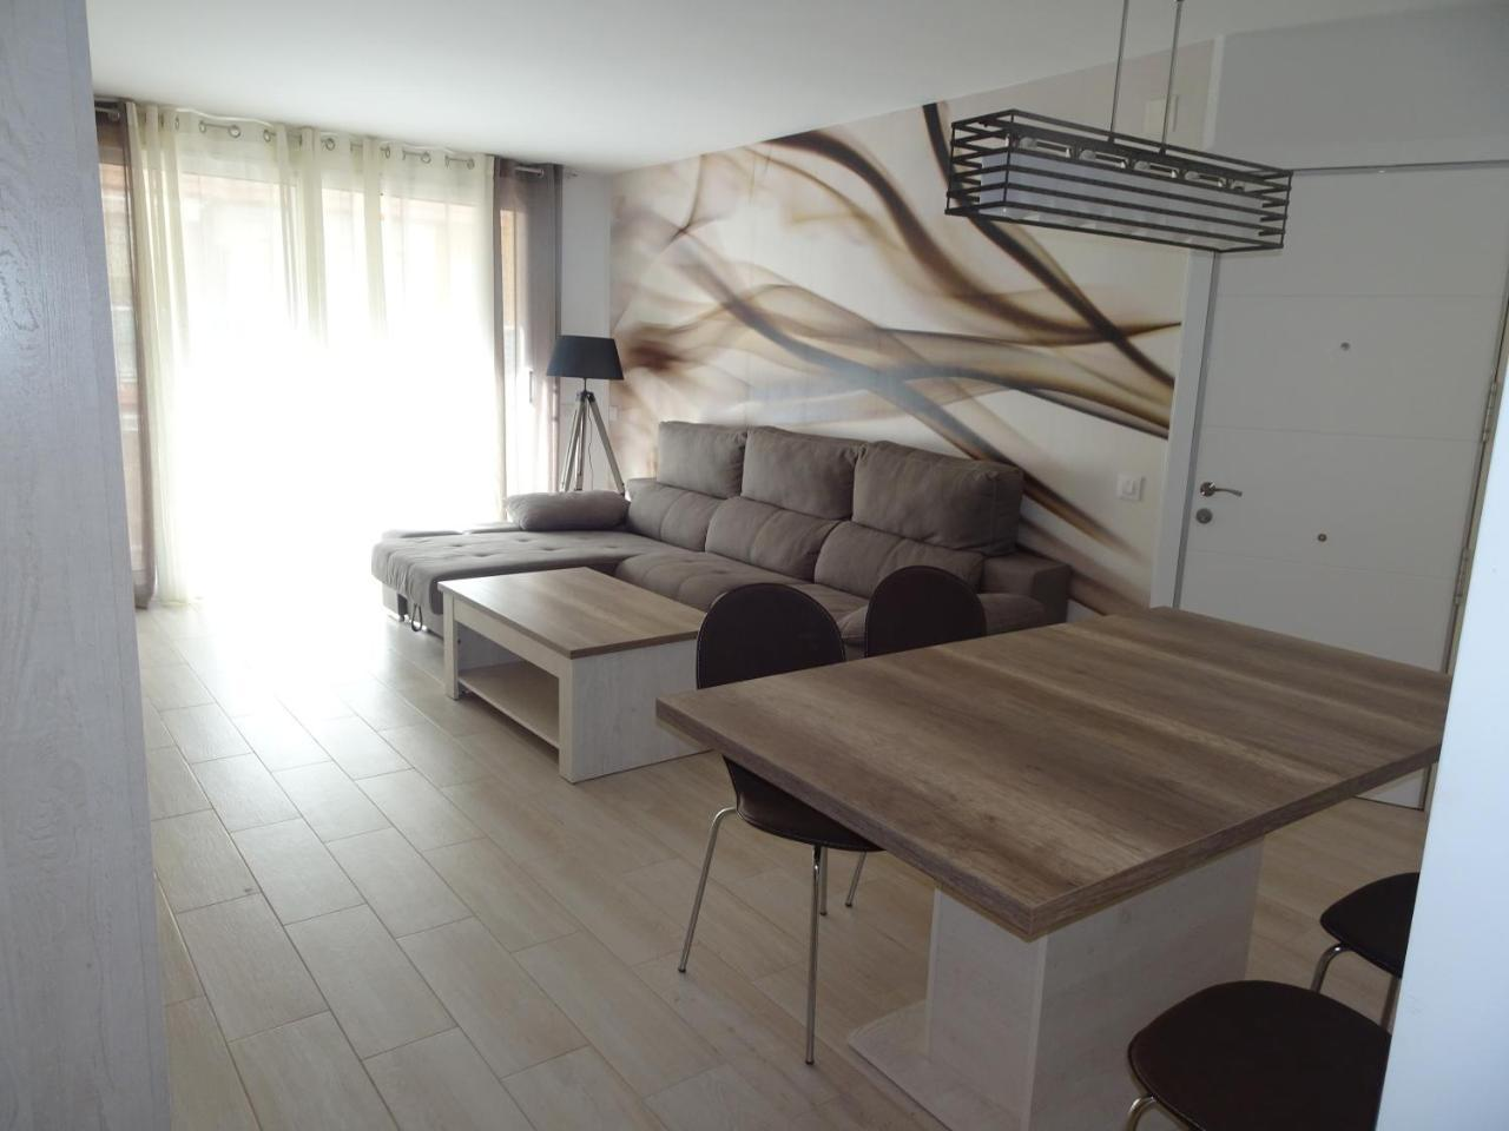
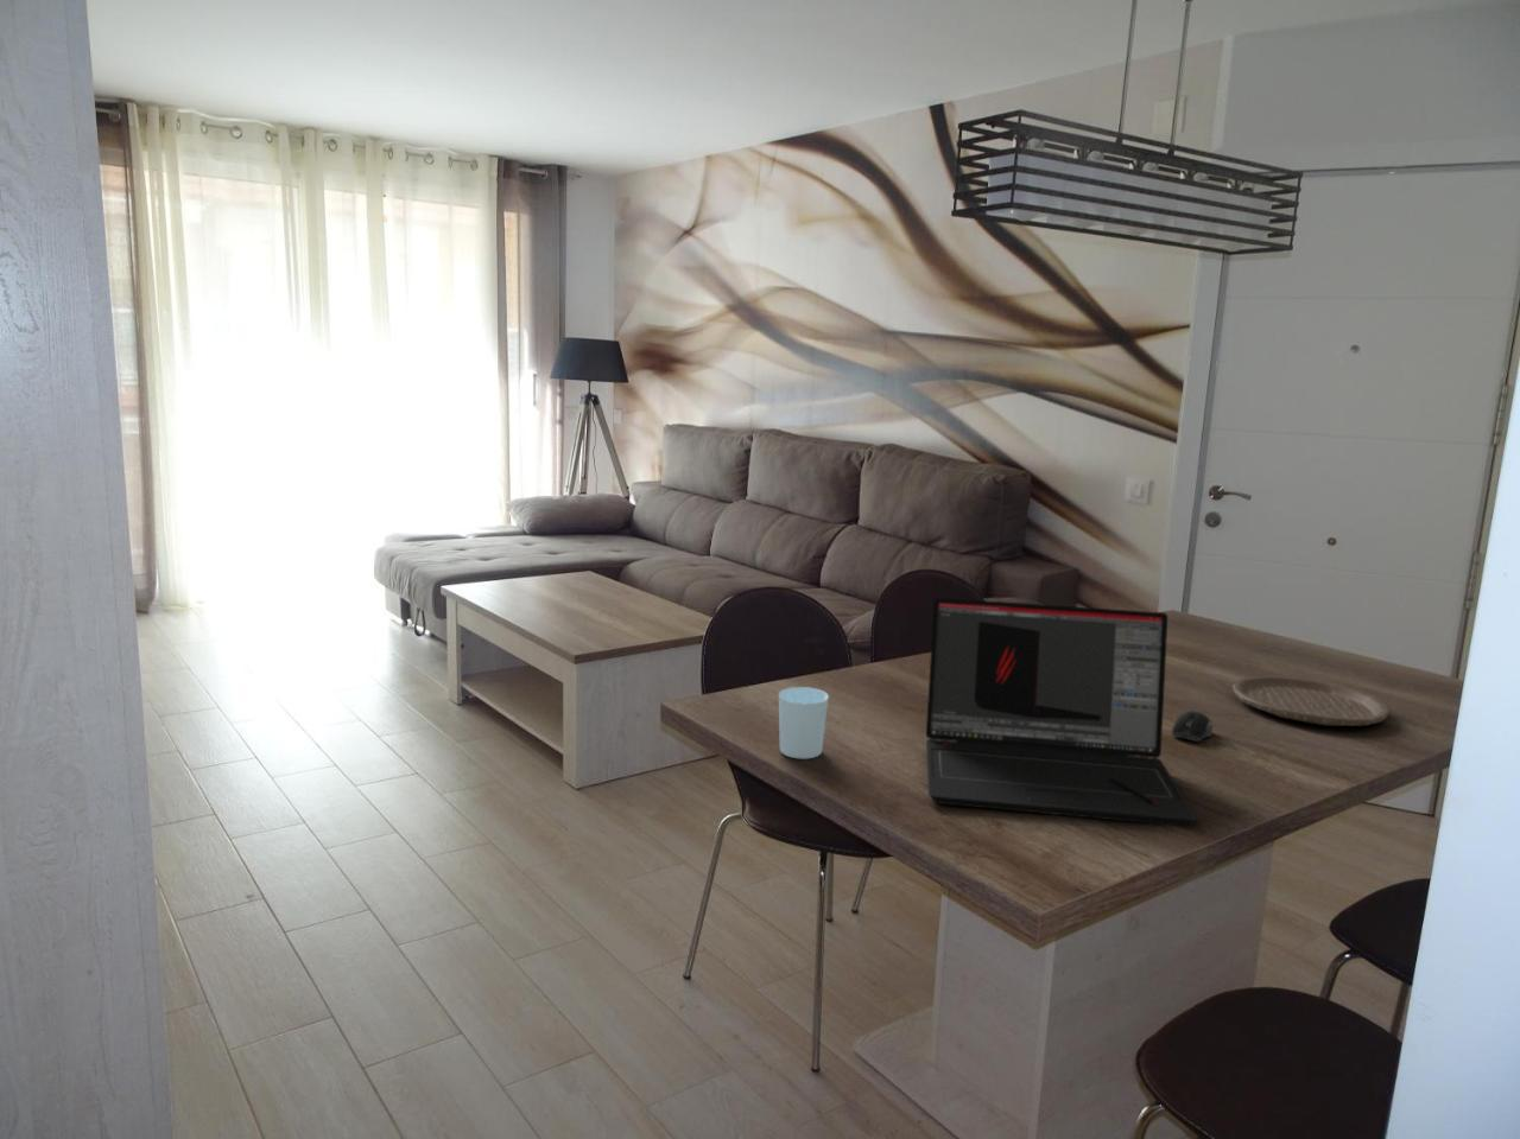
+ plate (1307, 701)
+ computer mouse (1192, 723)
+ cup (802, 723)
+ laptop (1053, 702)
